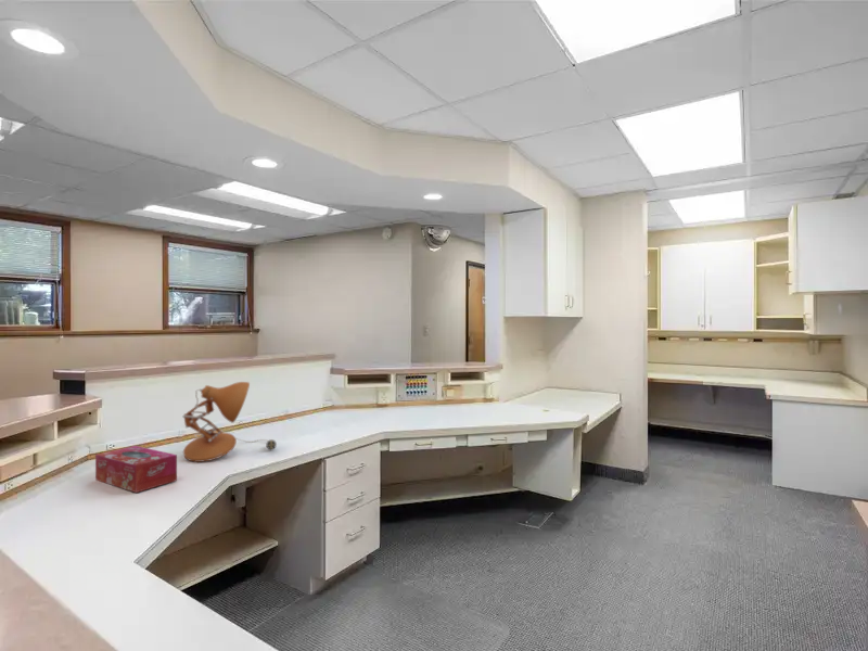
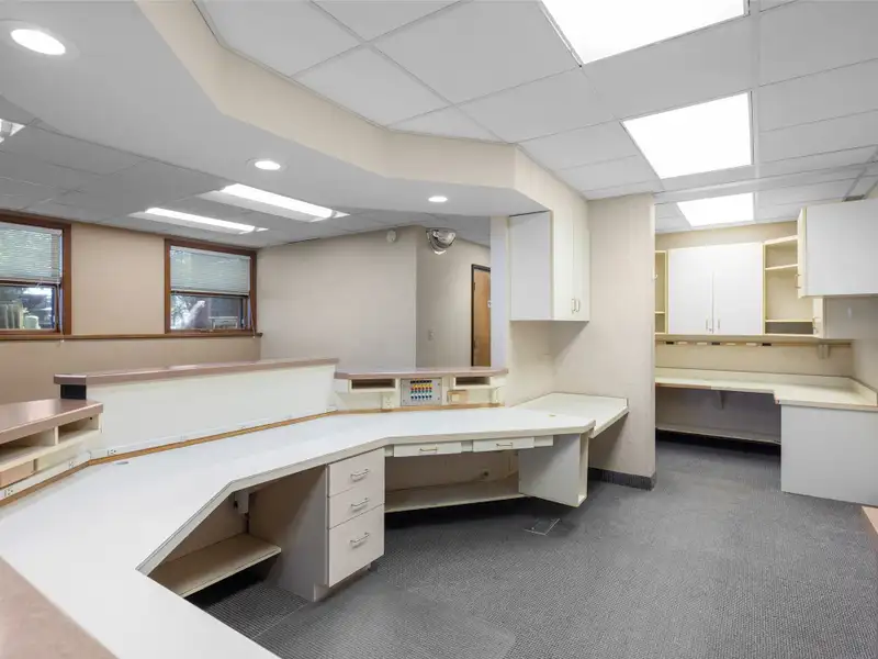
- desk lamp (232, 416)
- tissue box (136, 467)
